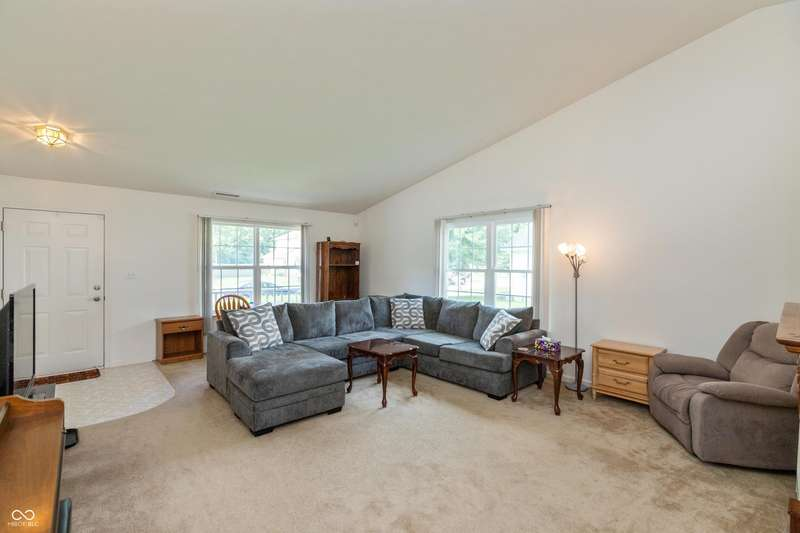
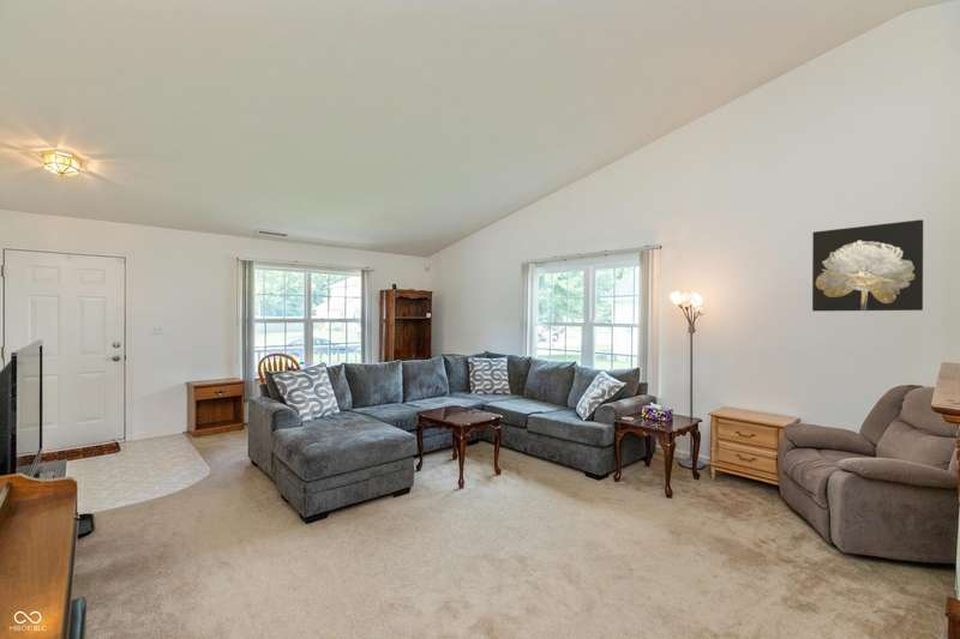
+ wall art (864, 269)
